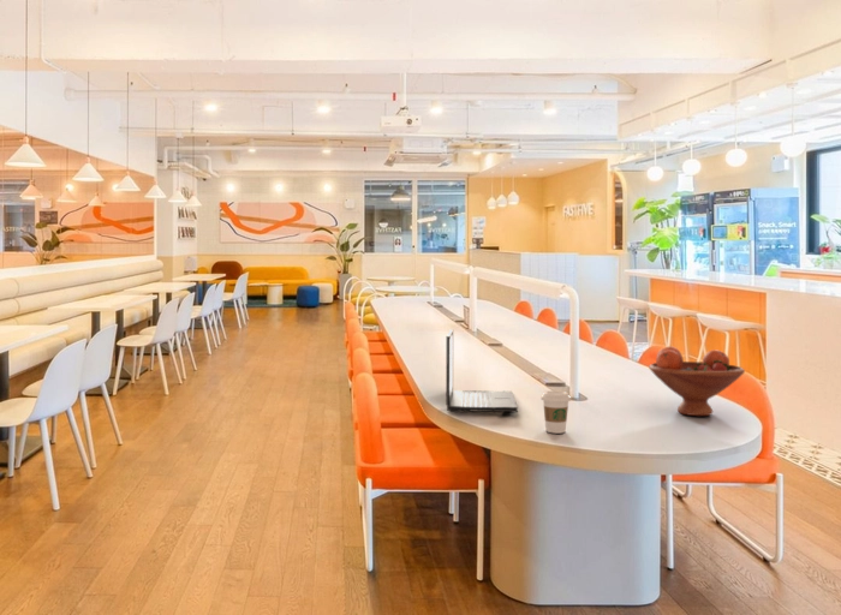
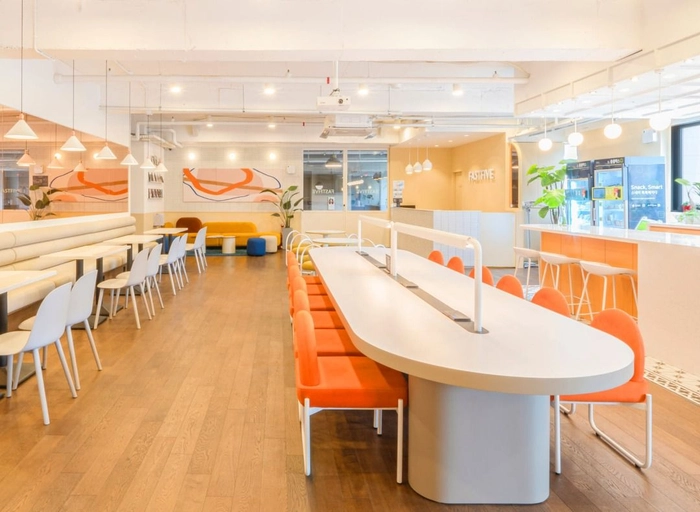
- fruit bowl (694, 381)
- laptop (481, 390)
- coffee cup (555, 411)
